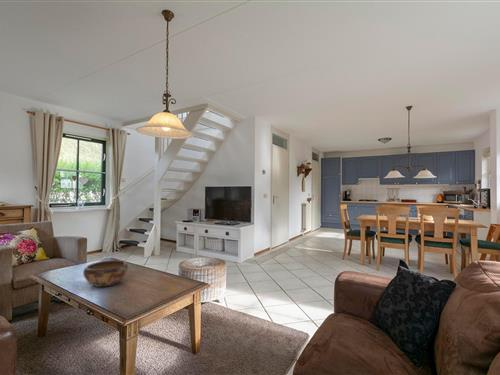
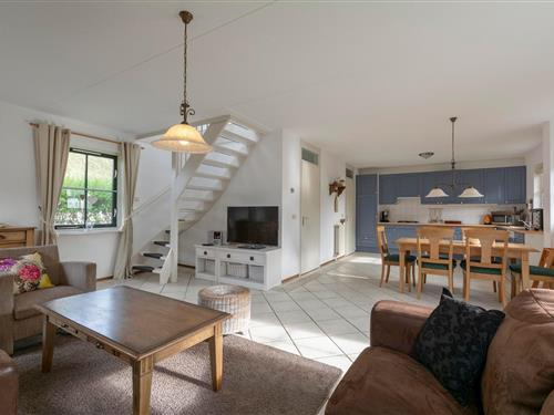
- decorative bowl (106, 273)
